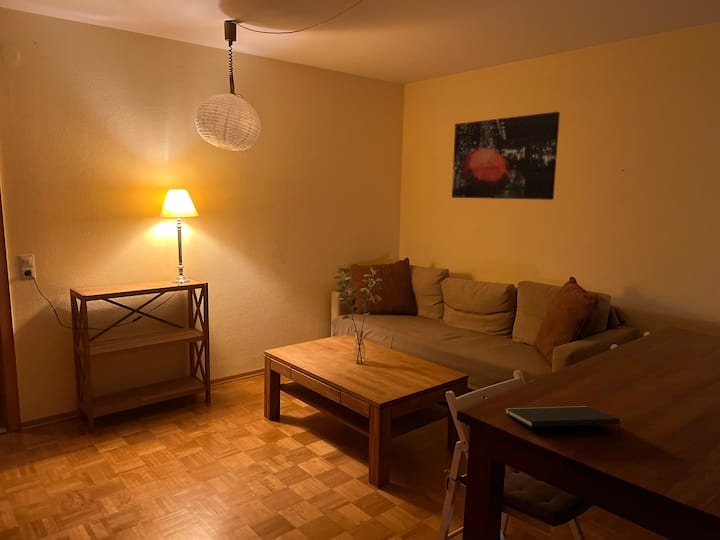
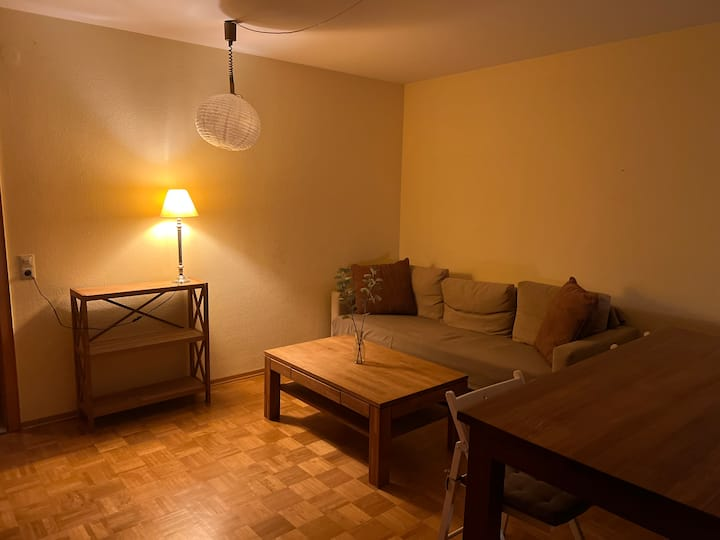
- wall art (500, 159)
- notepad (559, 415)
